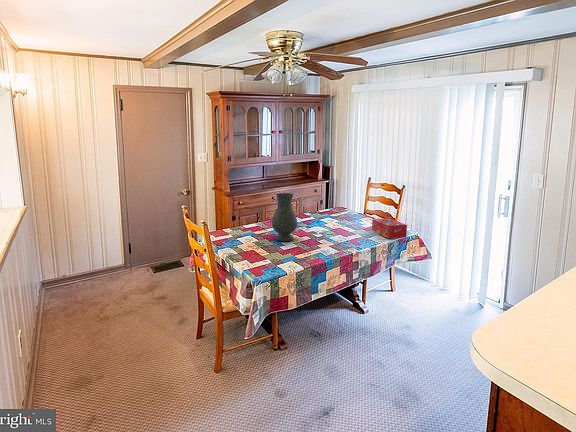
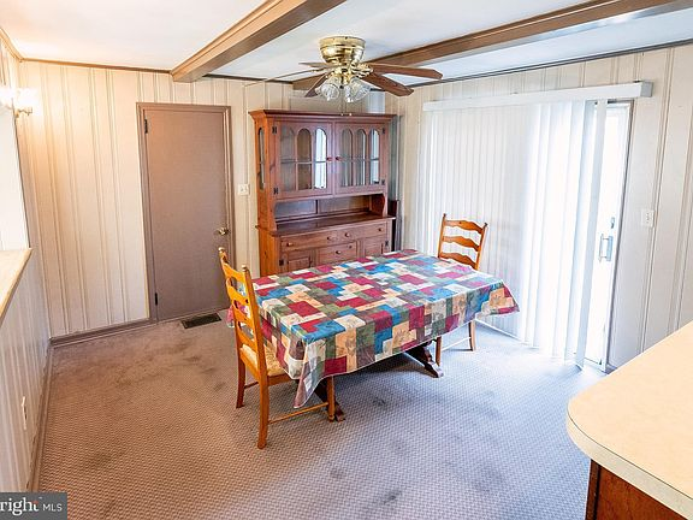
- tissue box (388, 227)
- vase (284, 216)
